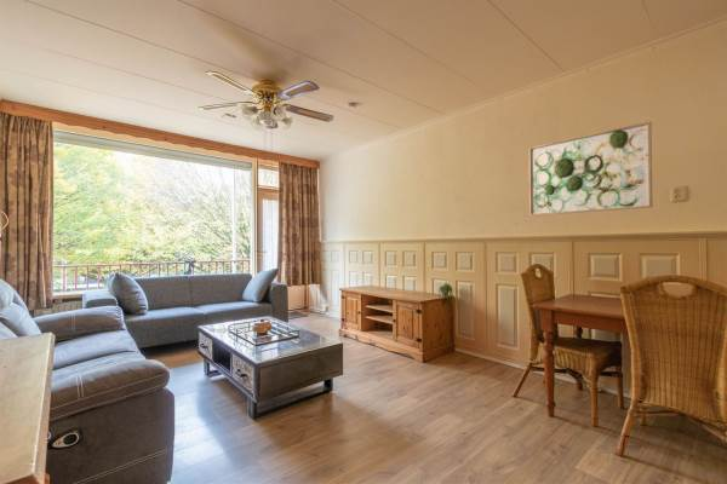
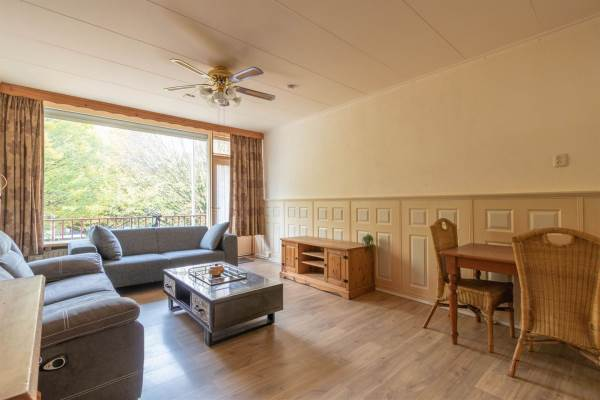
- wall art (583, 173)
